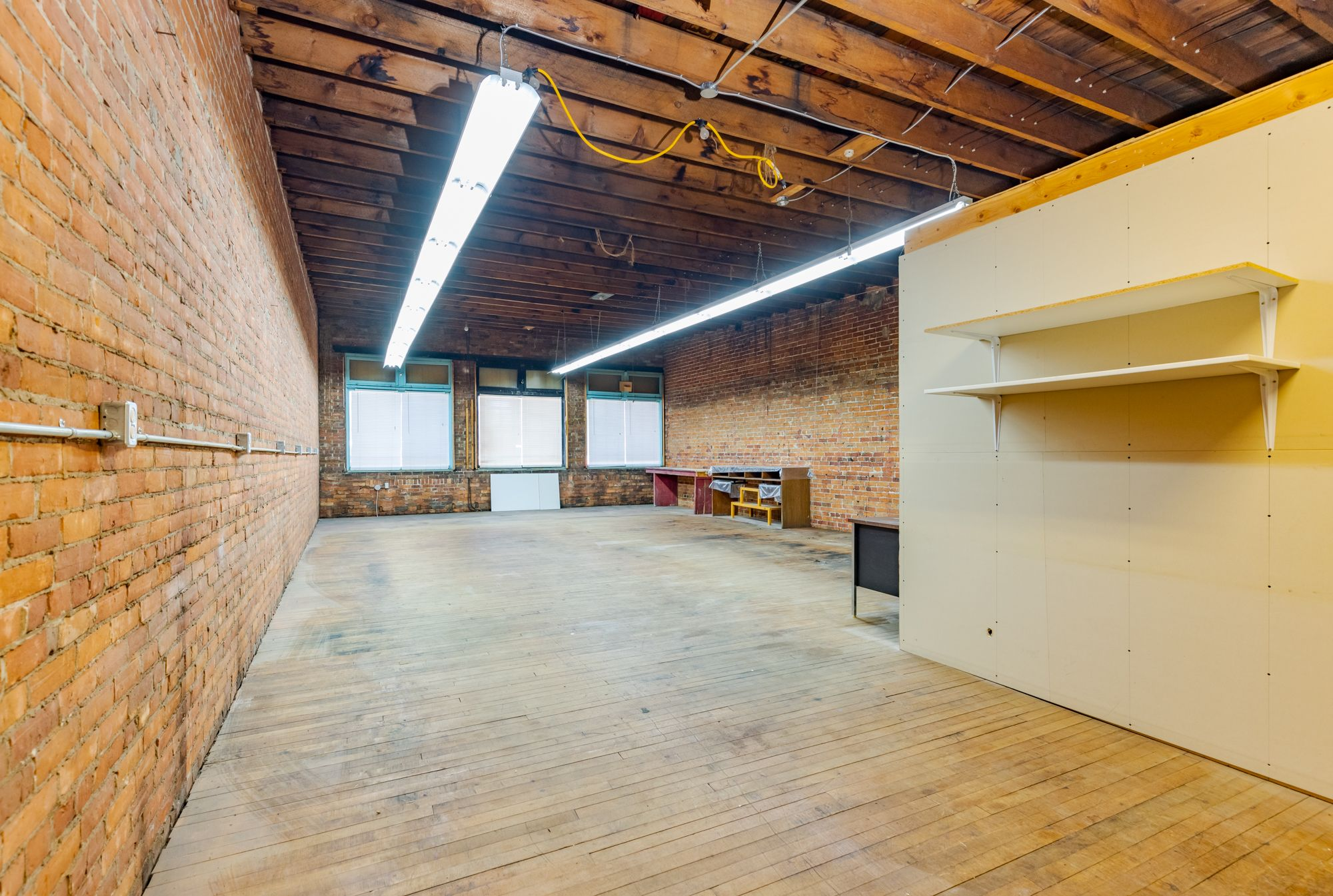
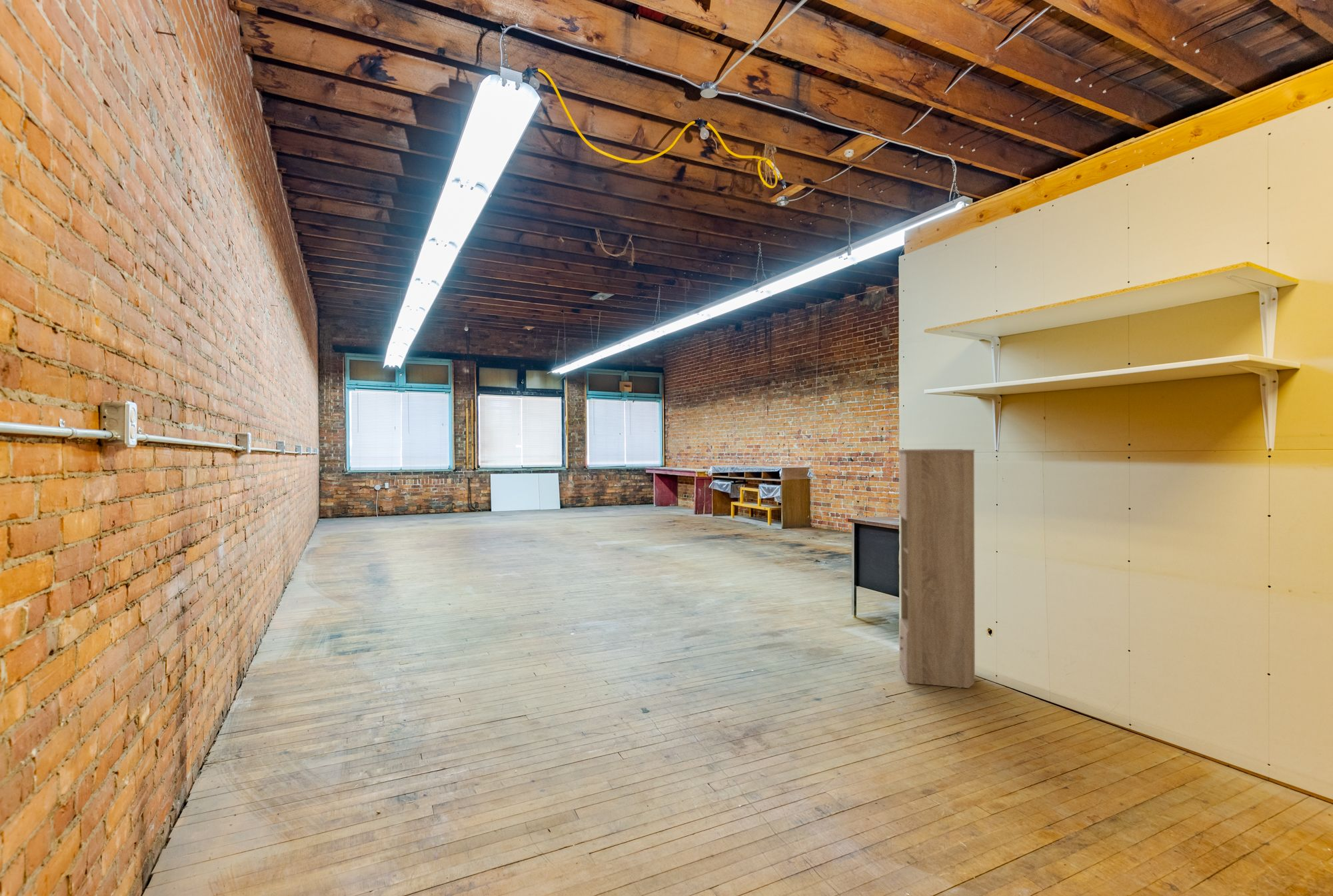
+ storage cabinet (934, 563)
